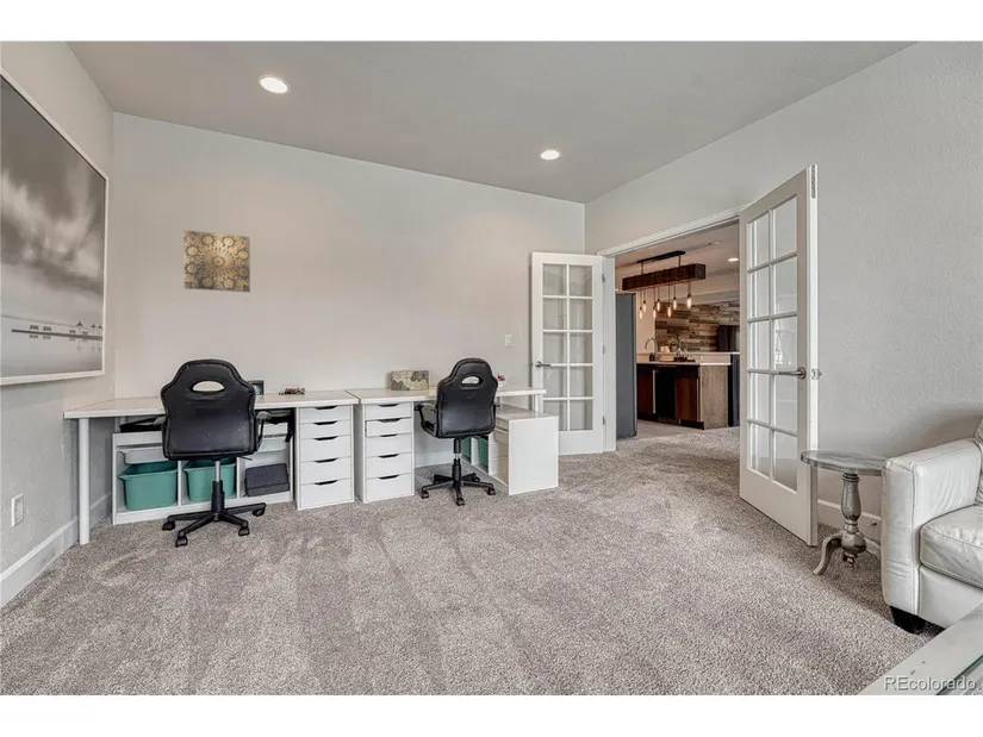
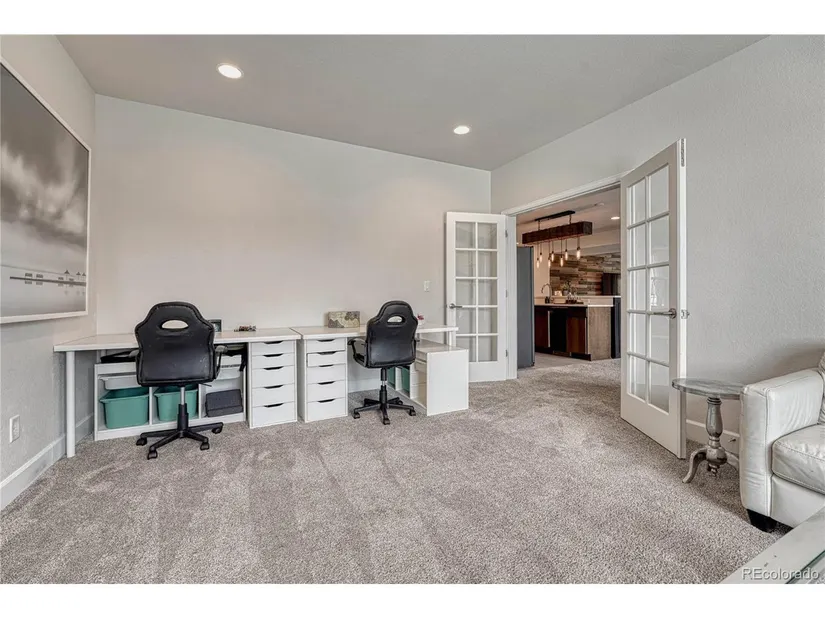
- wall art (217, 262)
